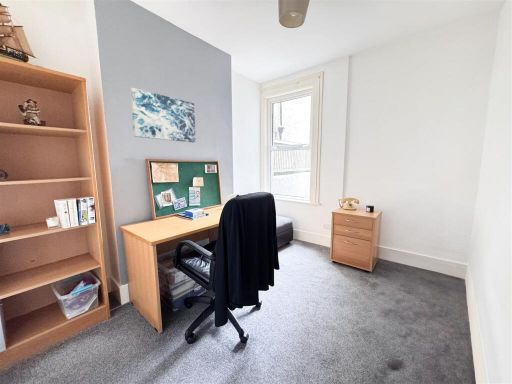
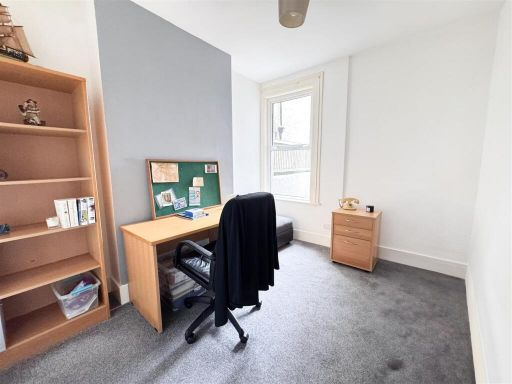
- wall art (166, 118)
